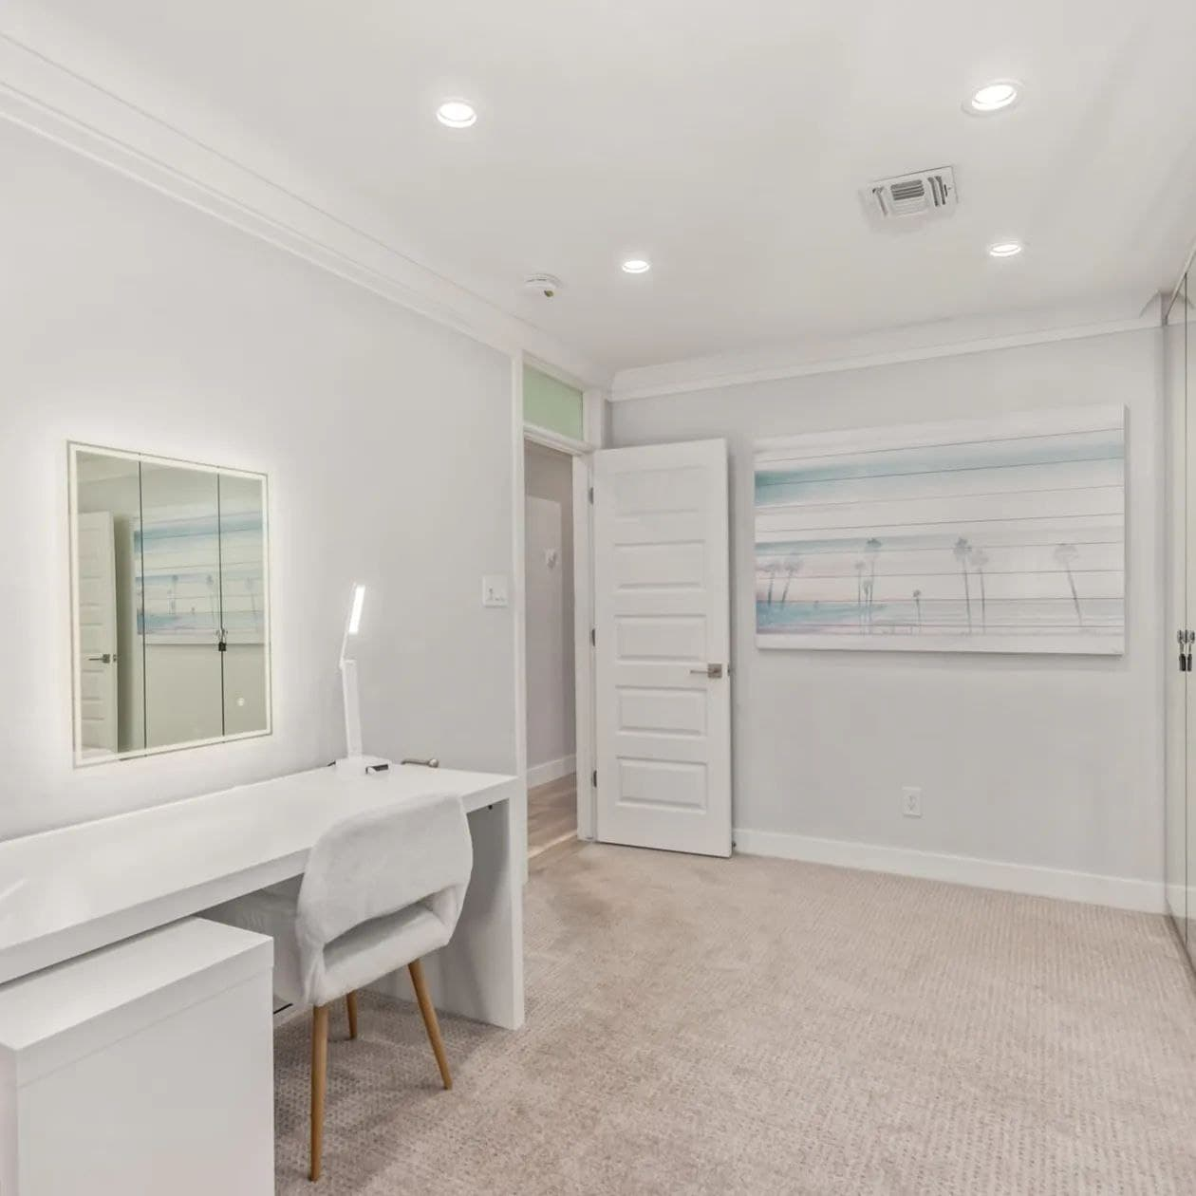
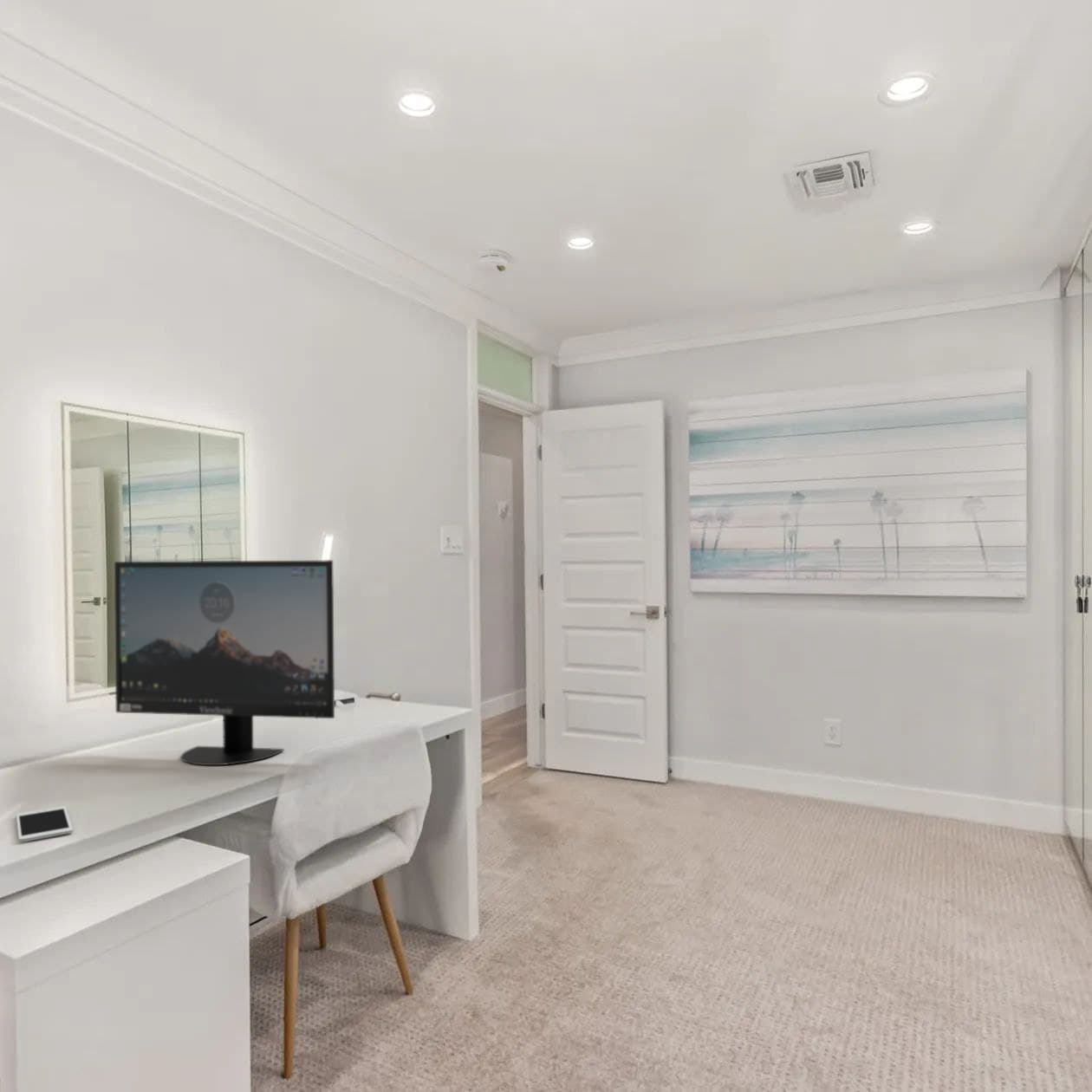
+ monitor (225, 659)
+ cell phone (43, 822)
